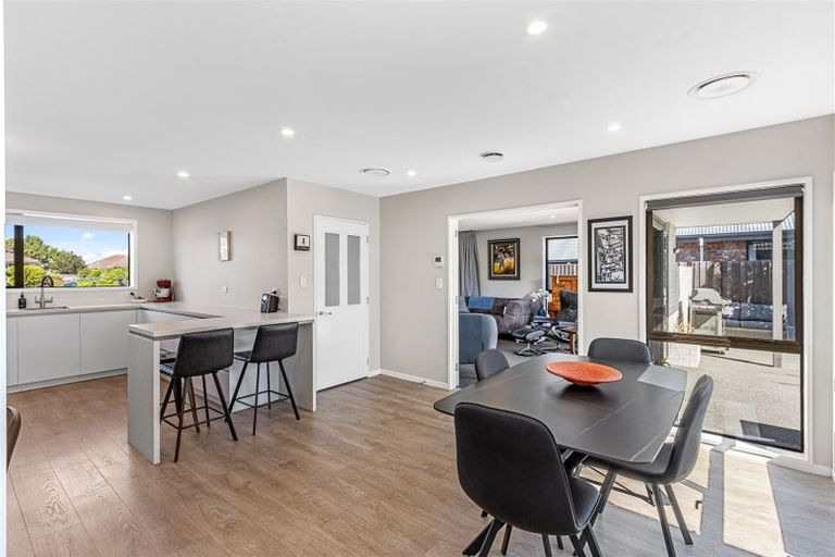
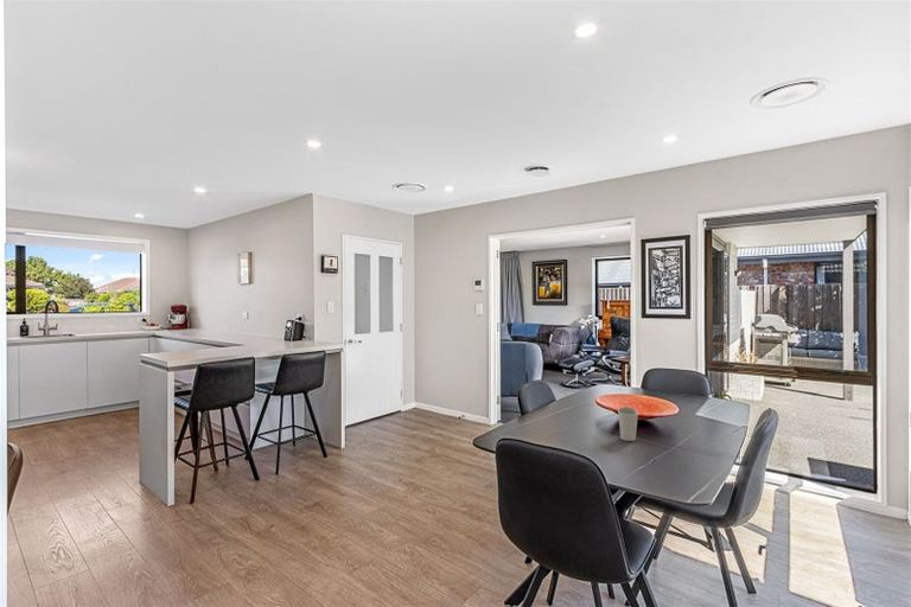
+ cup (627, 423)
